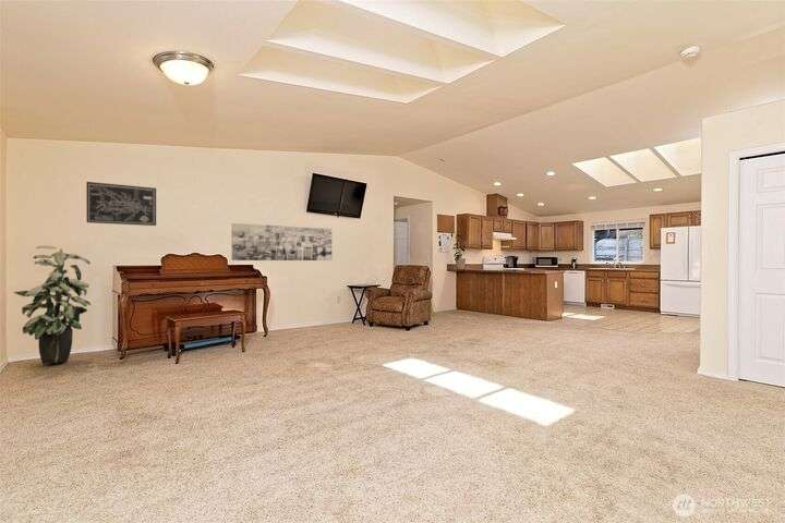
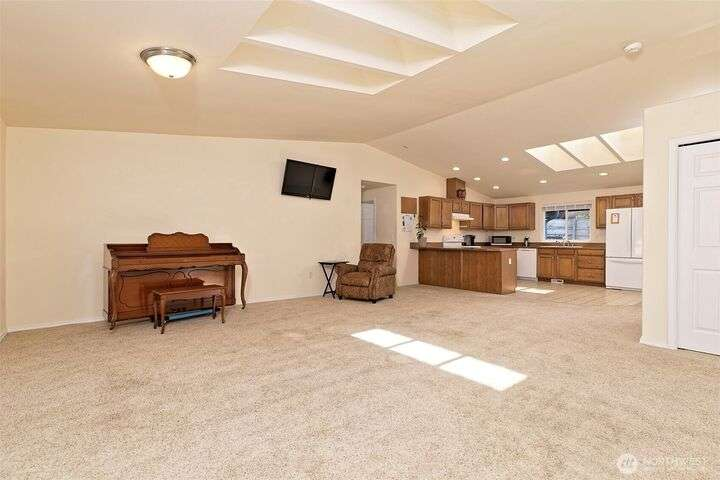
- wall art (122, 204)
- wall art (285, 243)
- indoor plant (53, 305)
